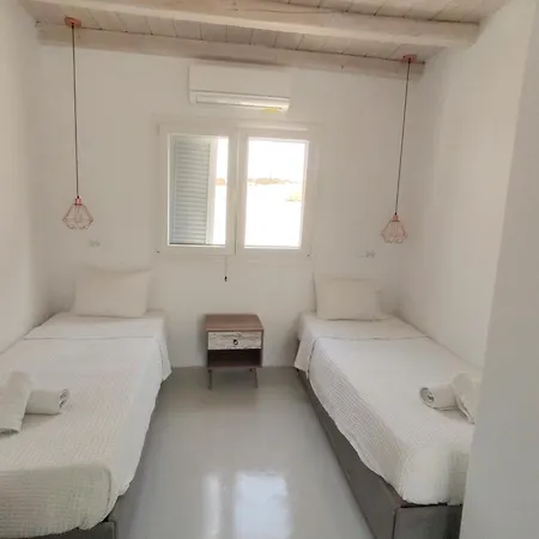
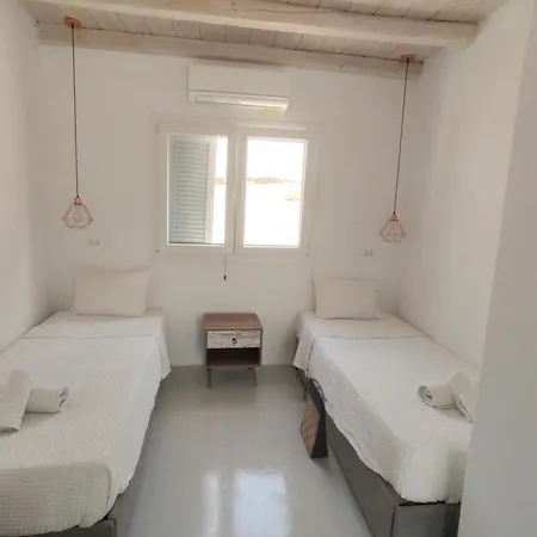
+ bag (314, 412)
